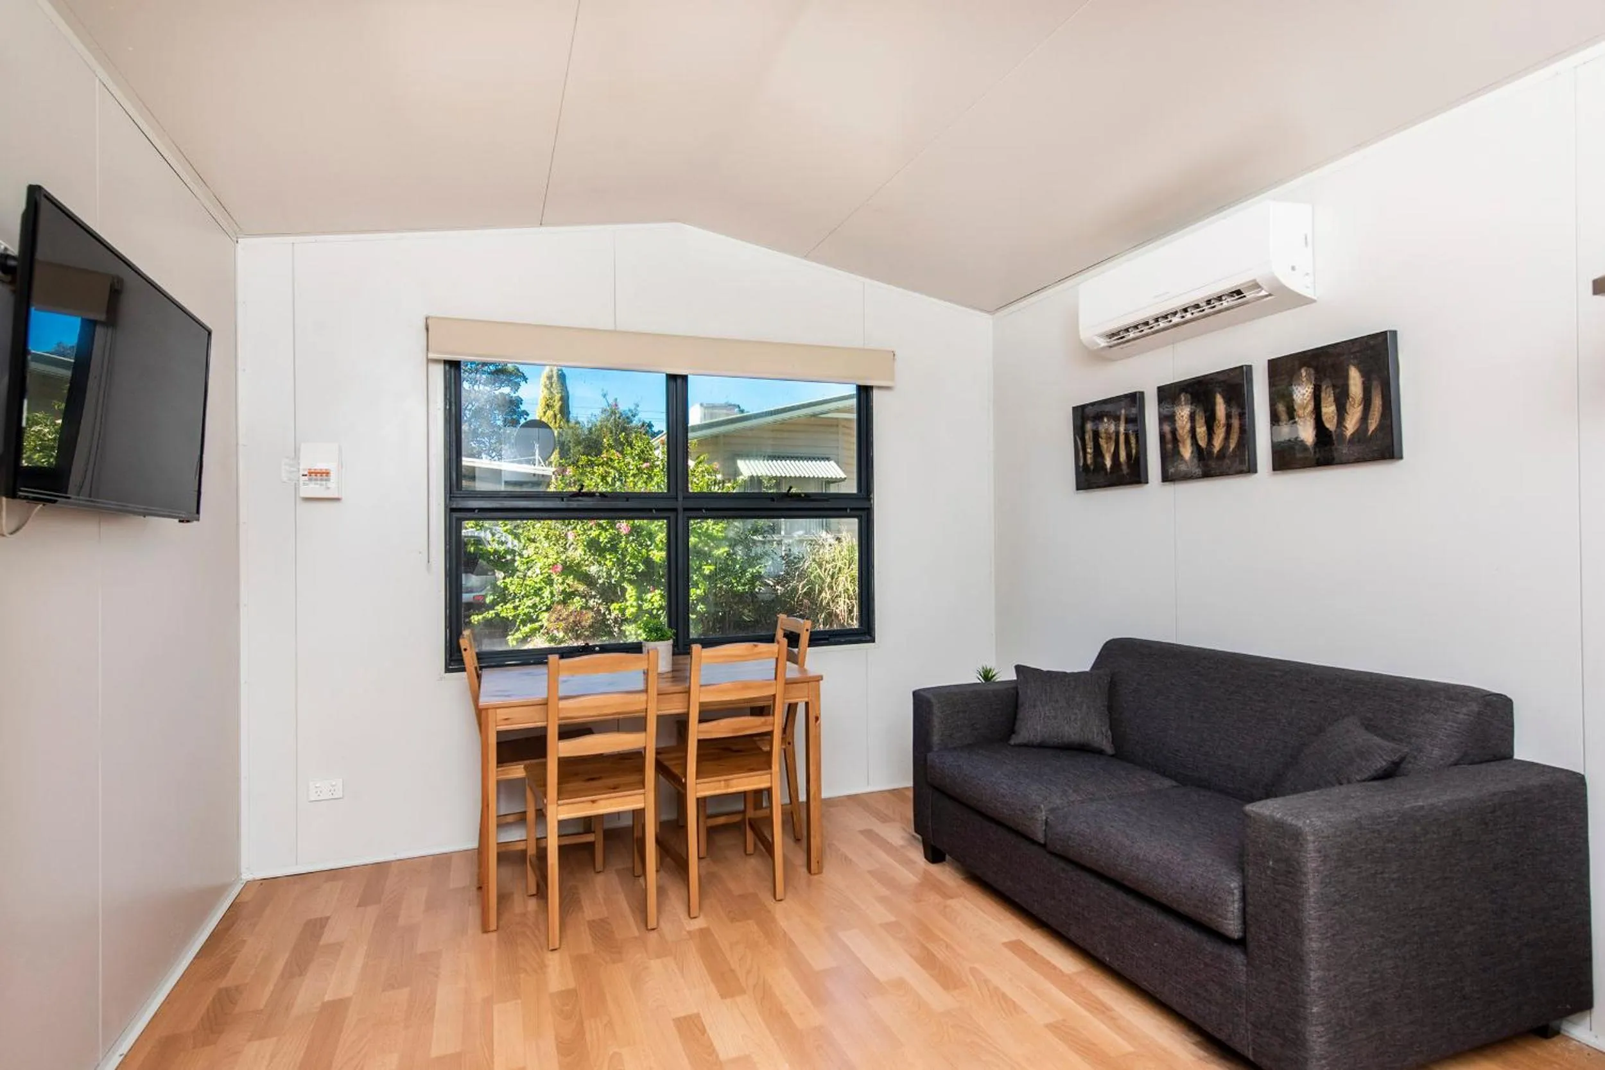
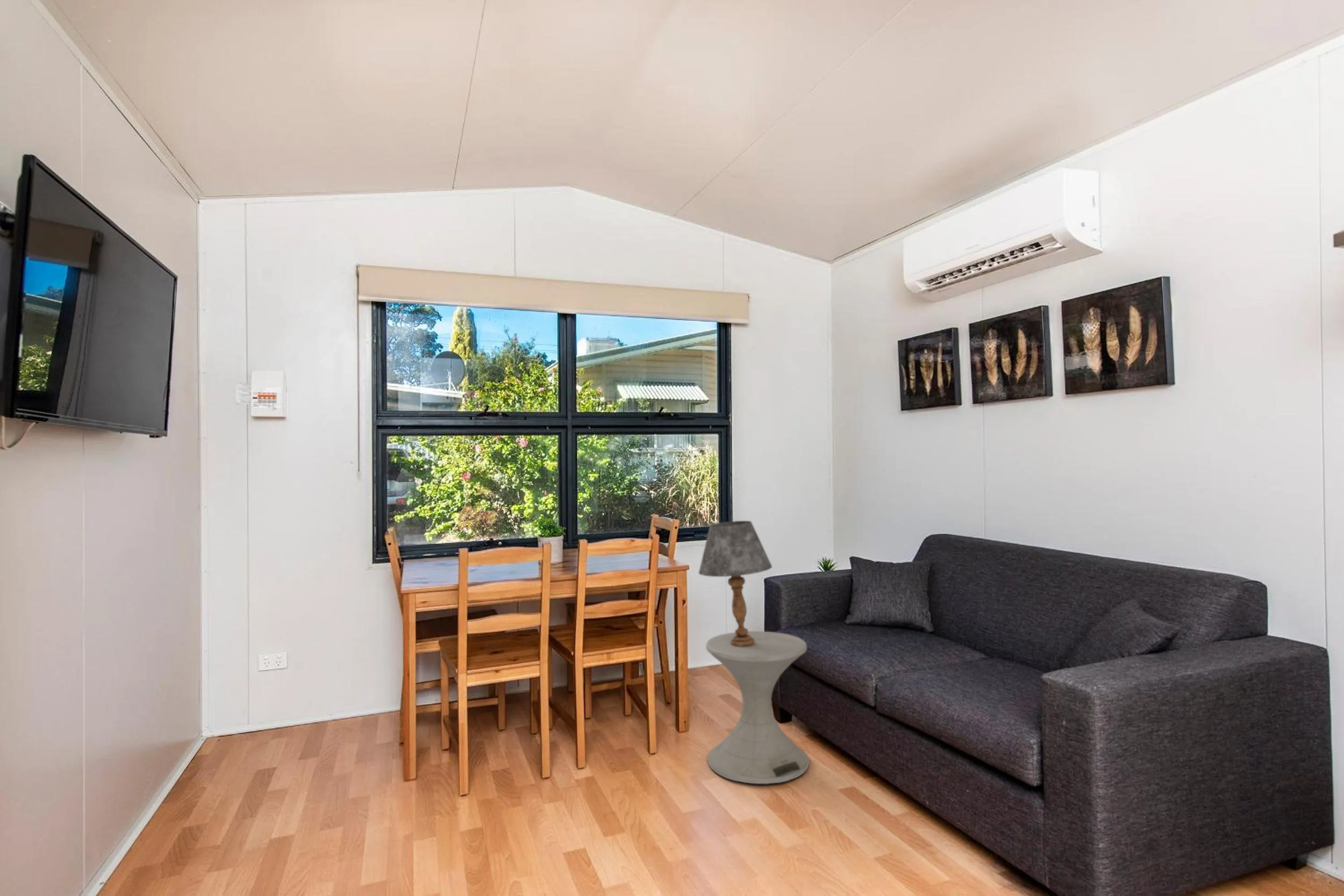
+ side table (757, 701)
+ table lamp (741, 583)
